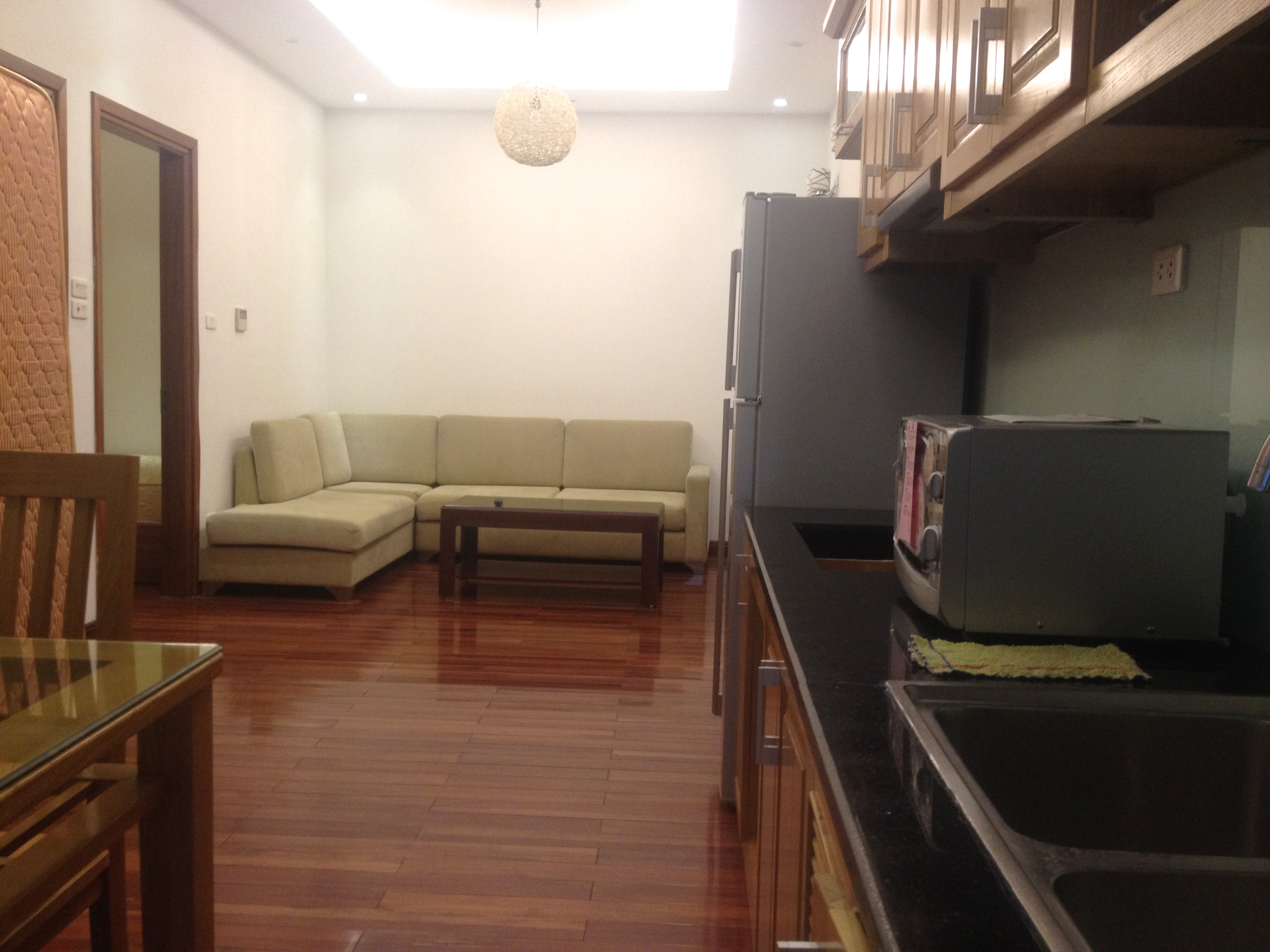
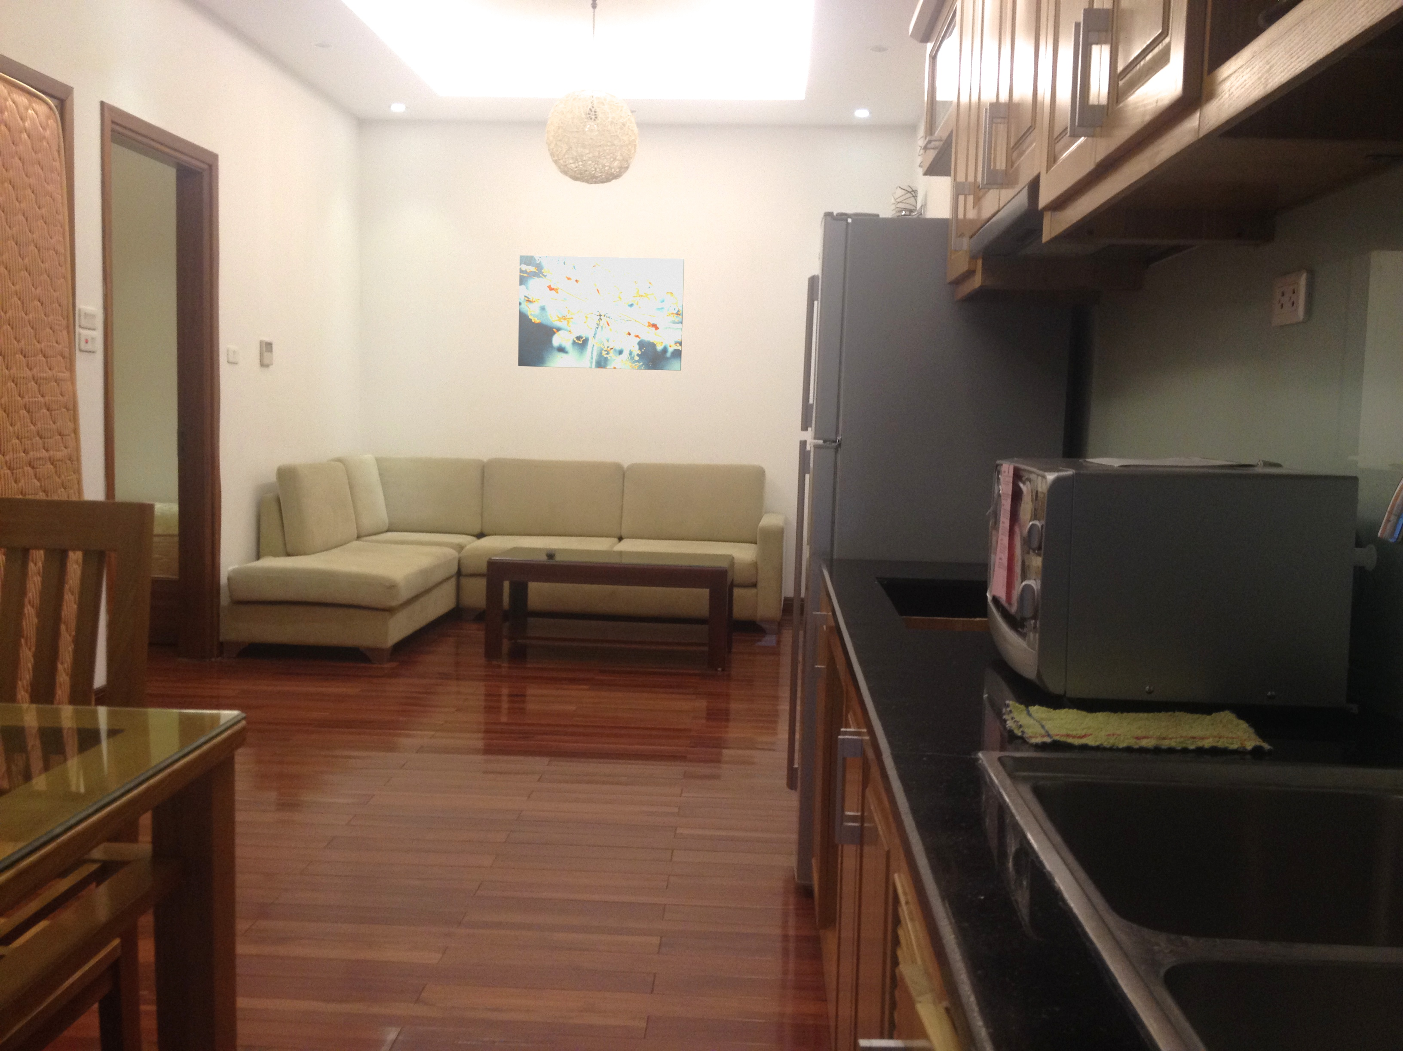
+ wall art (601, 314)
